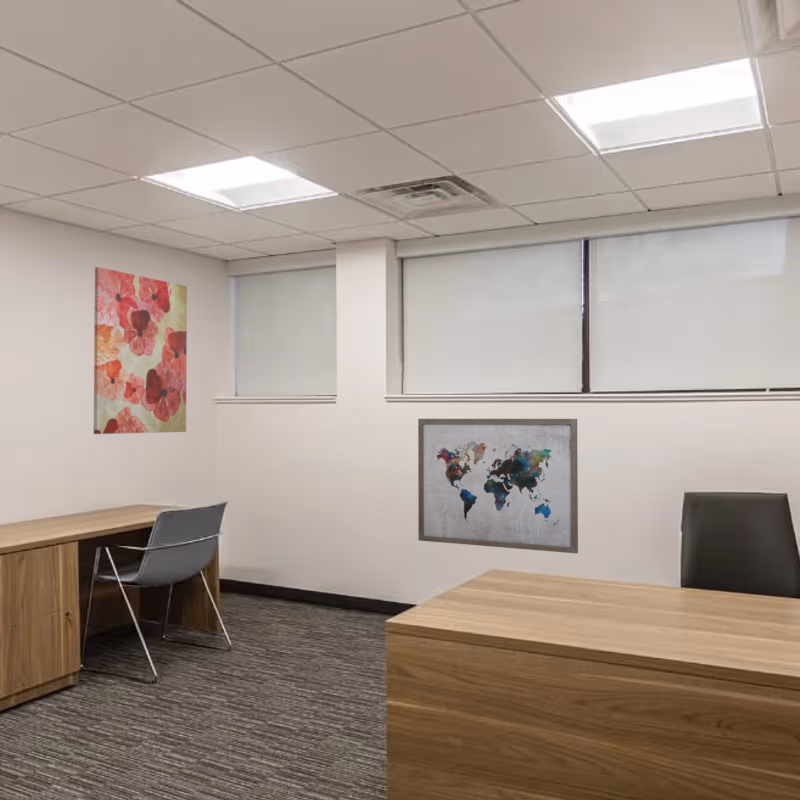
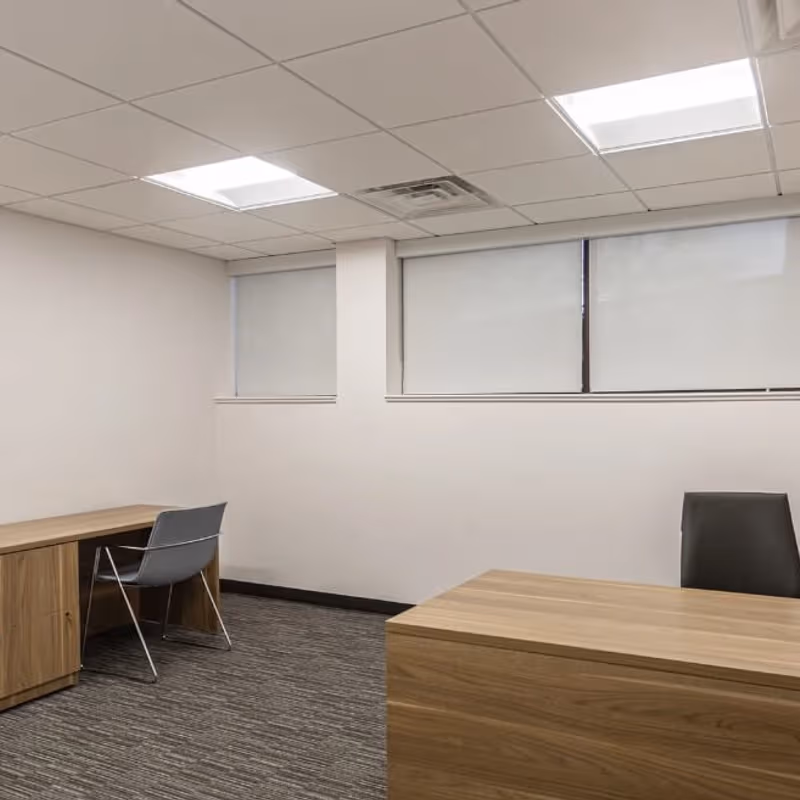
- wall art (143, 354)
- wall art (494, 482)
